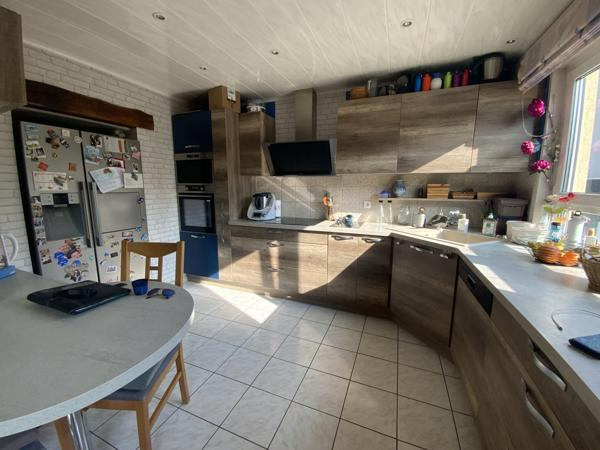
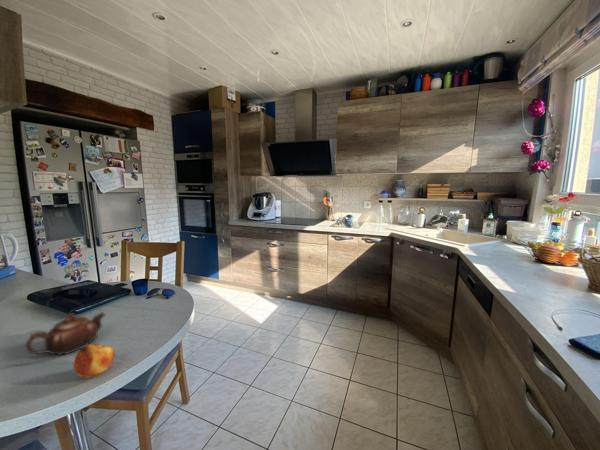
+ fruit (94, 359)
+ teapot (69, 330)
